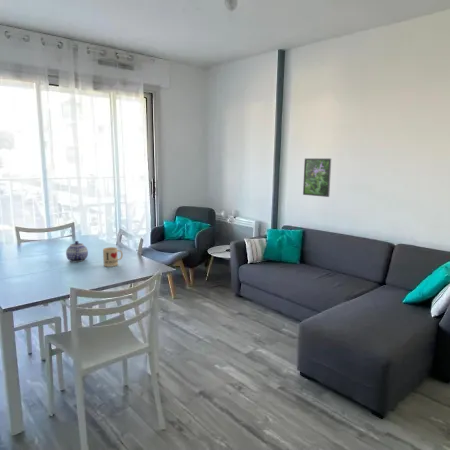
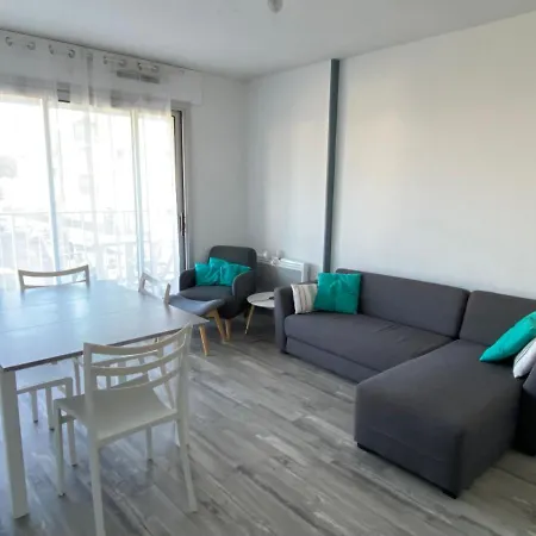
- mug (113, 256)
- teapot (77, 250)
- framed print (316, 177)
